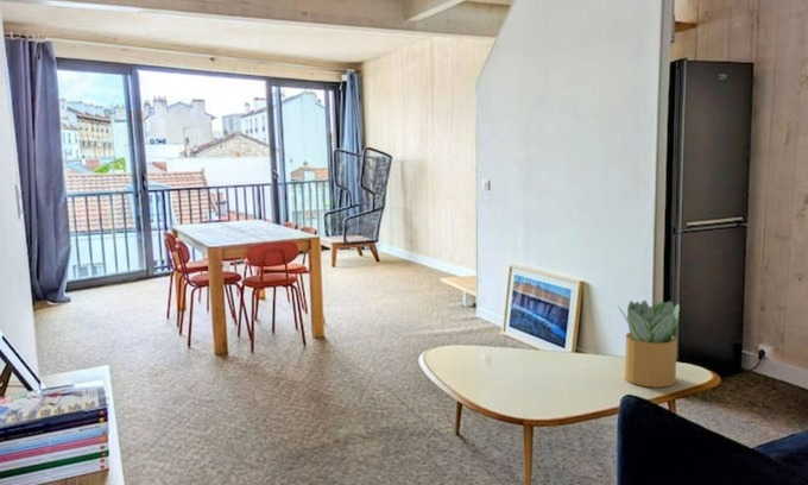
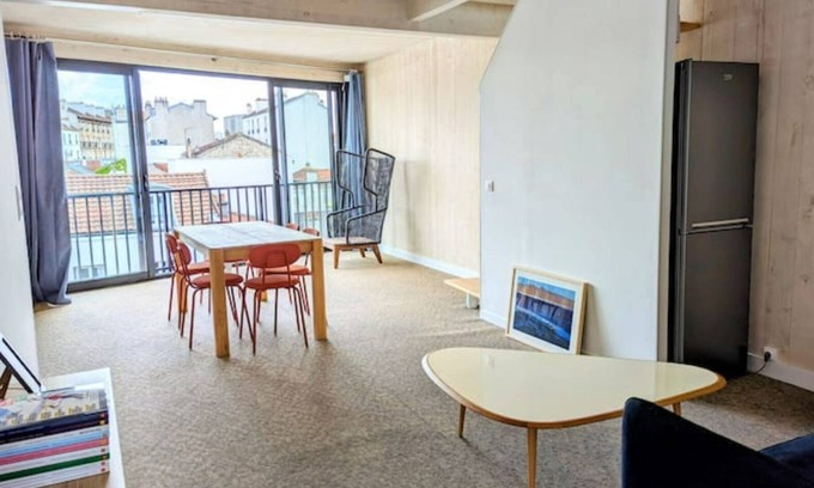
- potted plant (646, 341)
